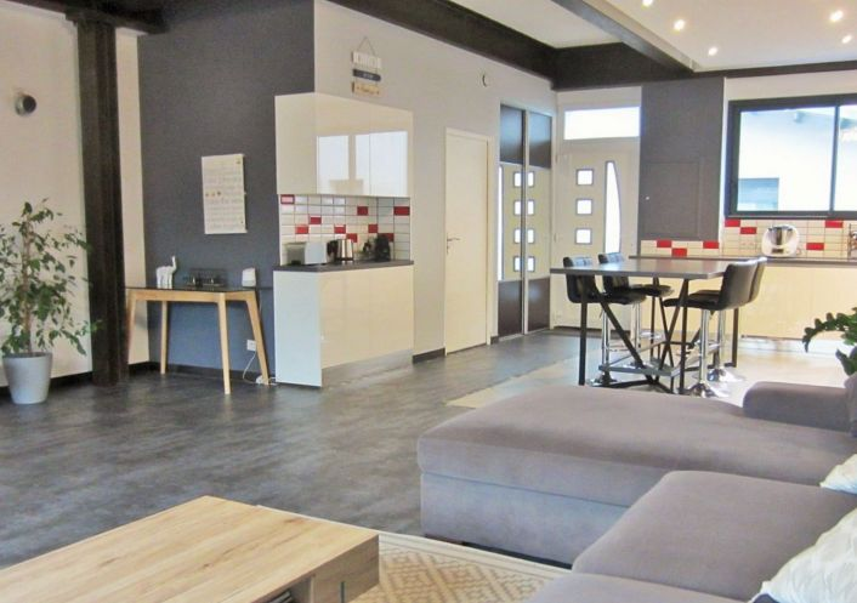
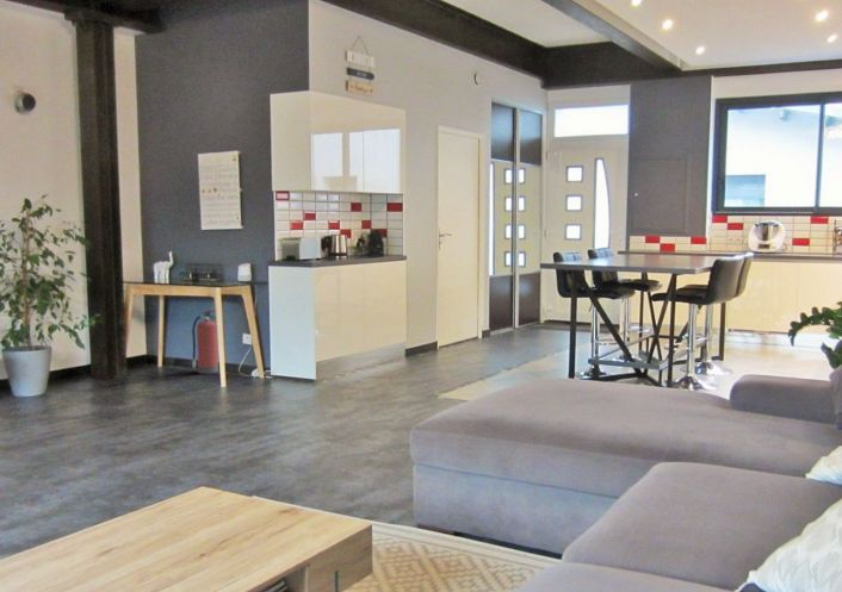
+ fire extinguisher (204, 339)
